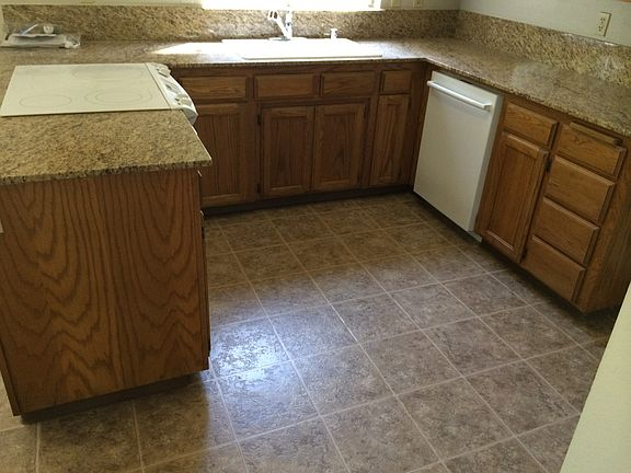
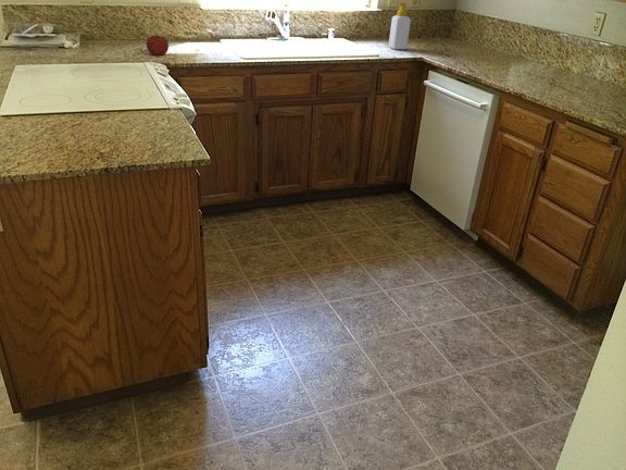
+ fruit (156, 44)
+ soap bottle (400, 25)
